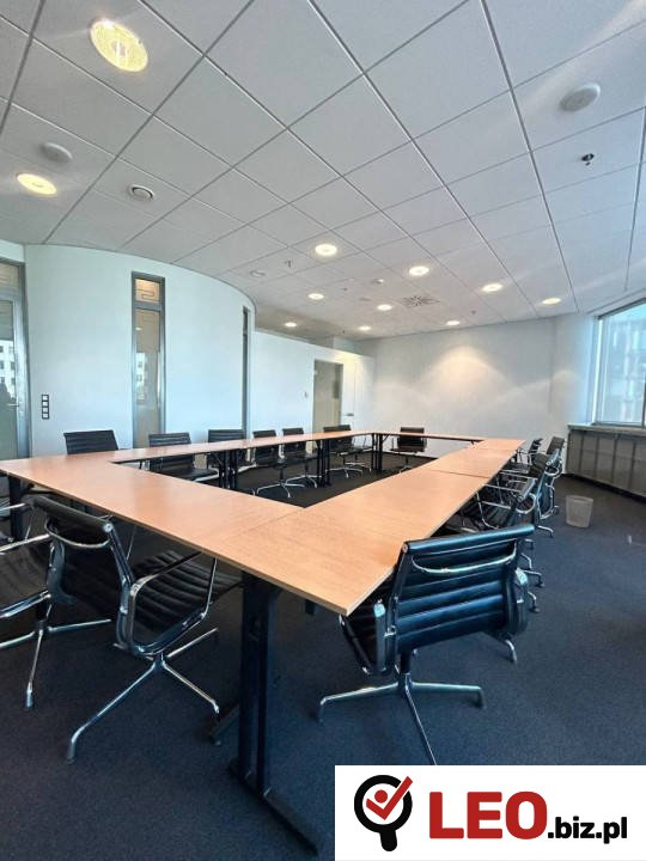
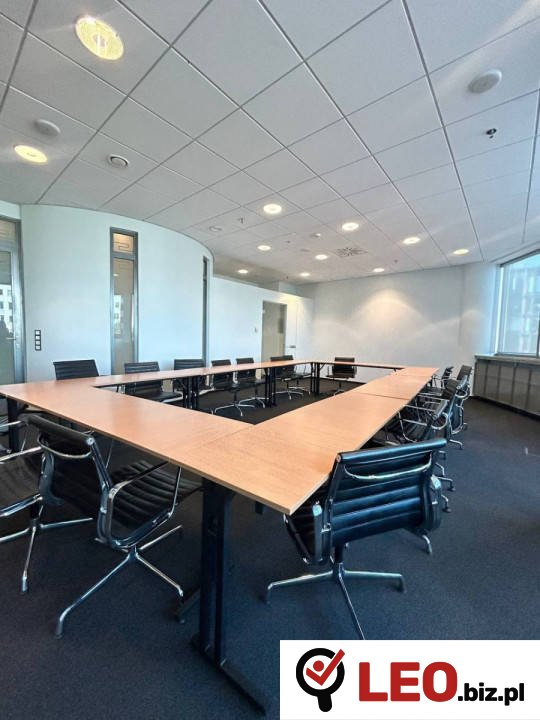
- wastebasket (578, 511)
